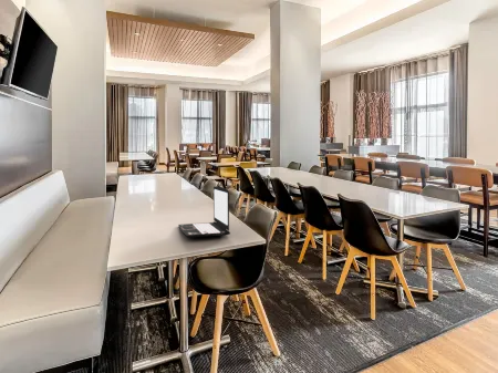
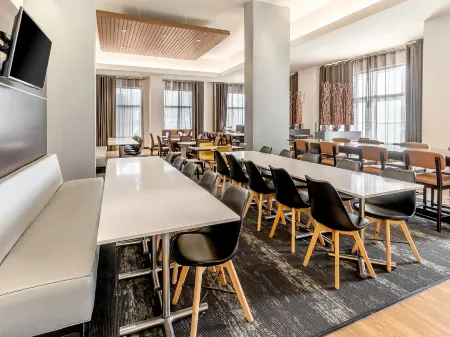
- laptop (214, 209)
